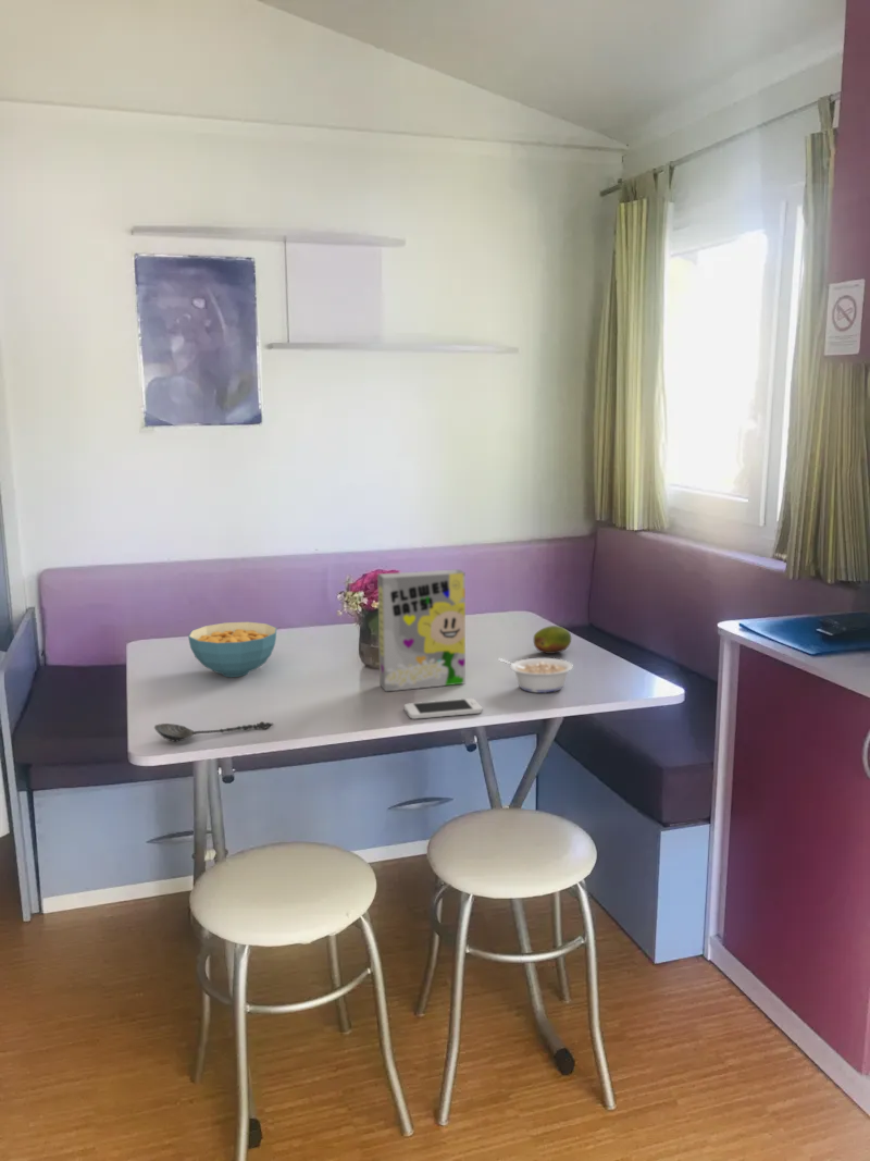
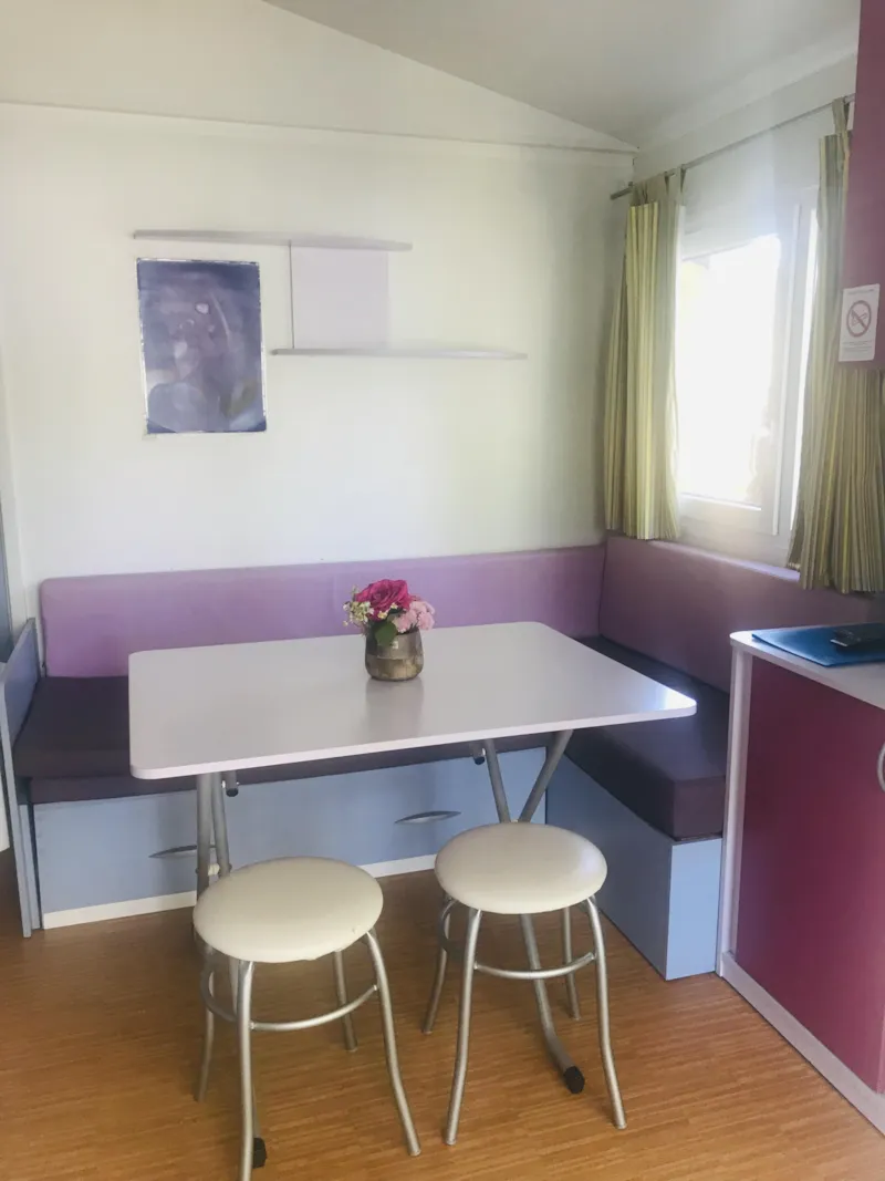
- legume (538, 674)
- smartphone (443, 707)
- fruit (552, 639)
- cereal bowl (234, 652)
- spoon (215, 730)
- cereal box (422, 629)
